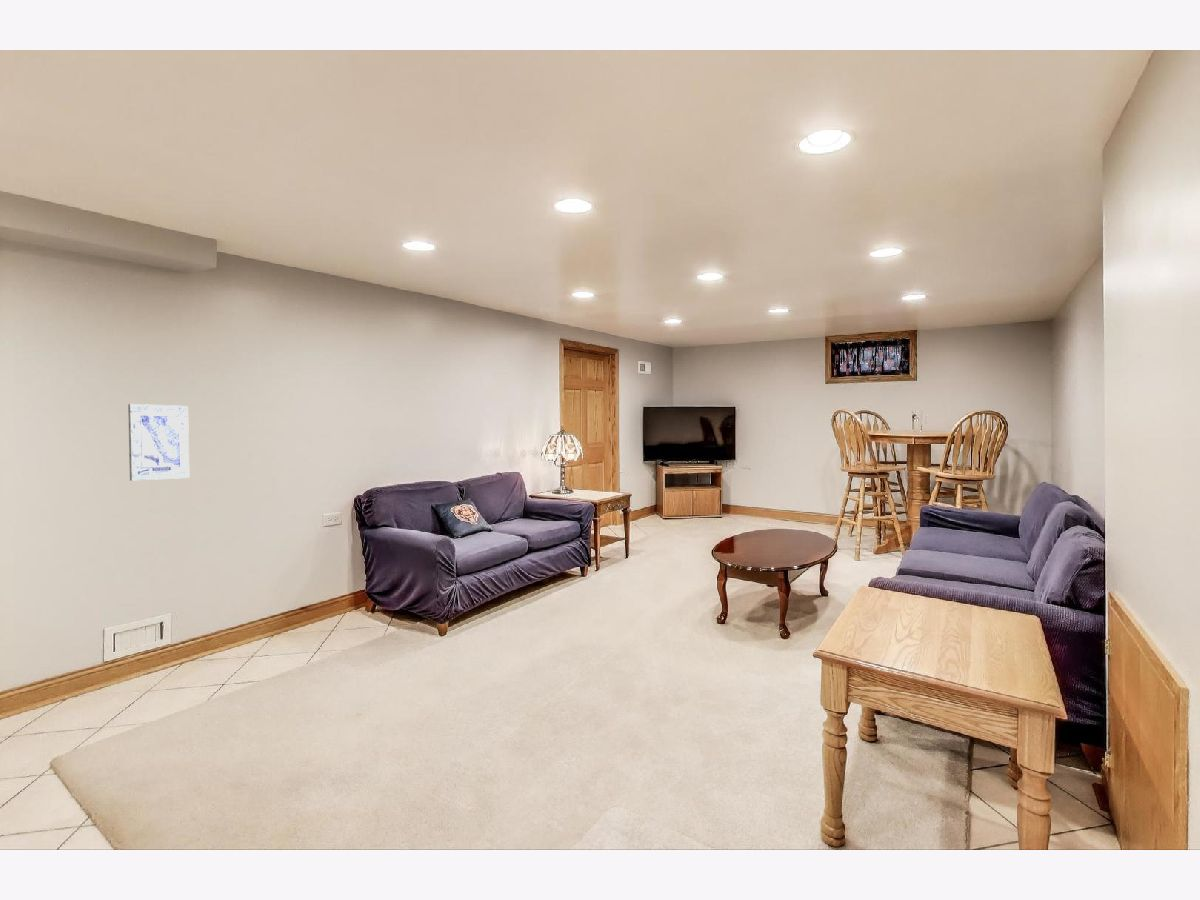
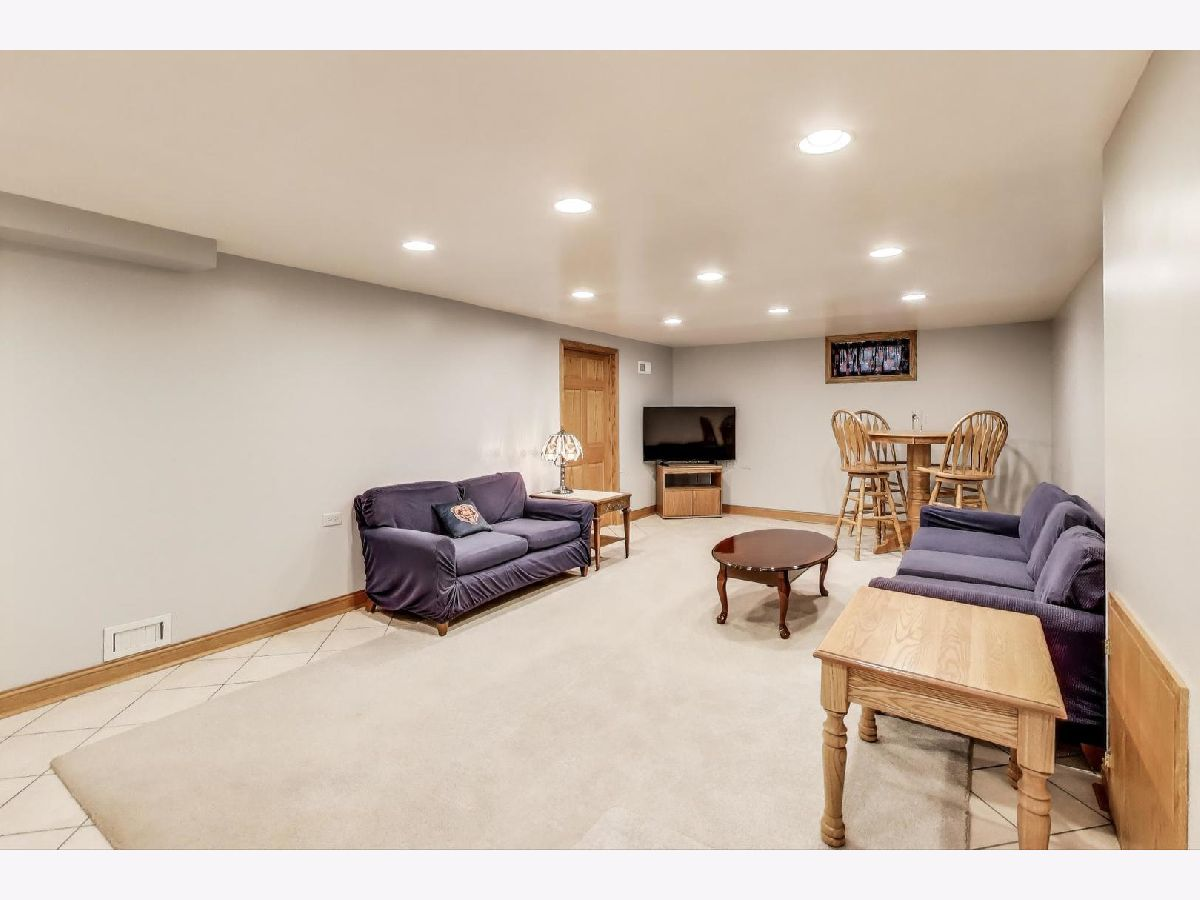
- wall art (159, 442)
